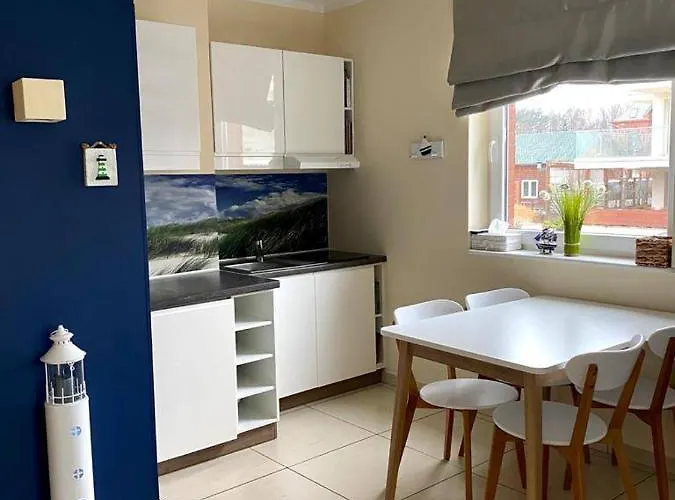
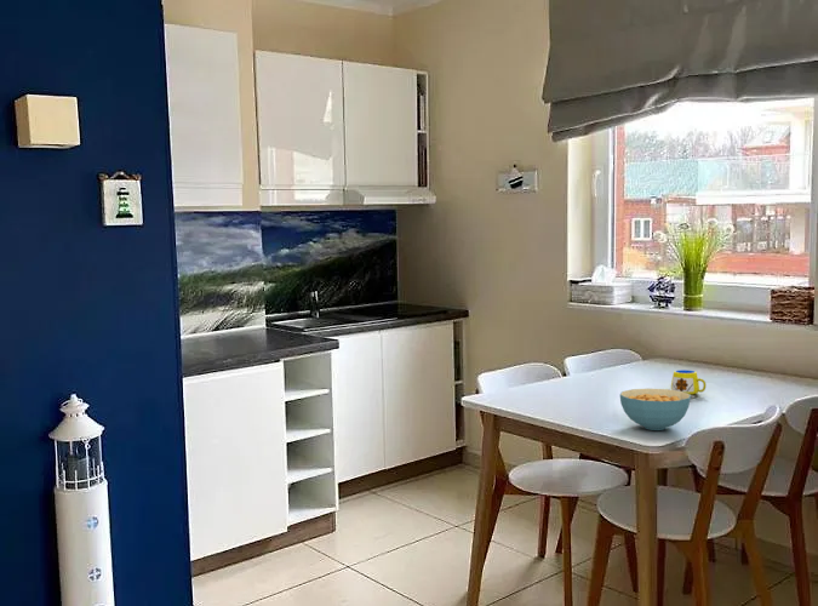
+ cereal bowl (654, 411)
+ mug (688, 382)
